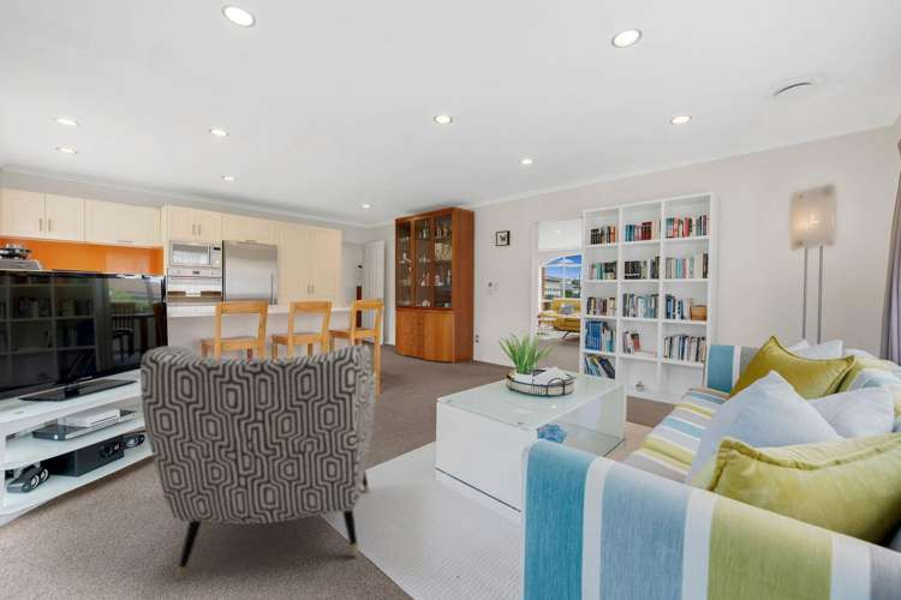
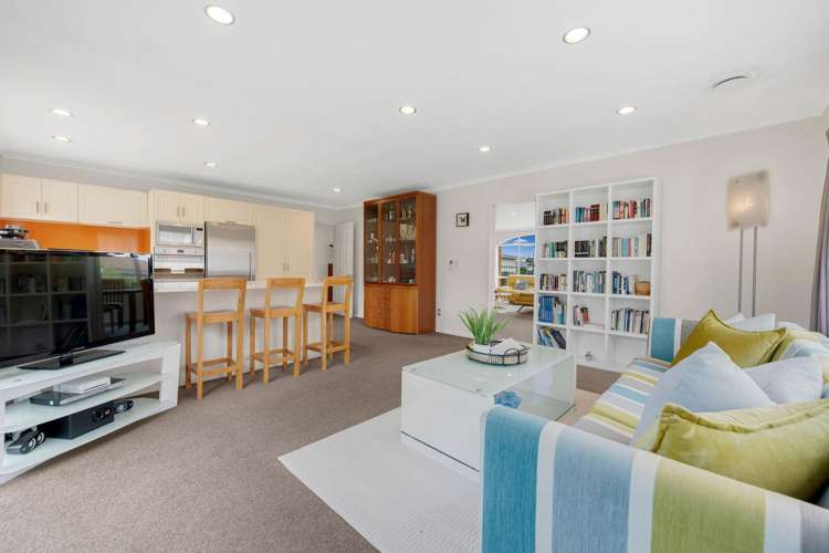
- armchair (281, 438)
